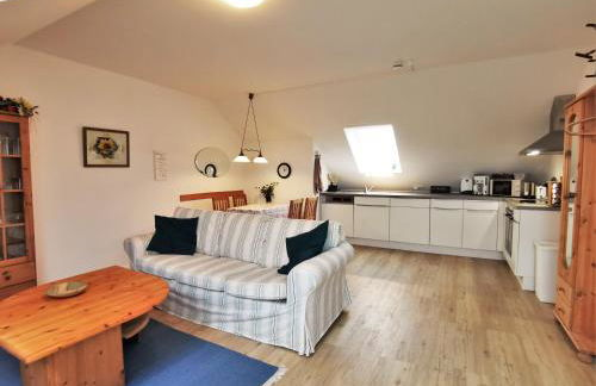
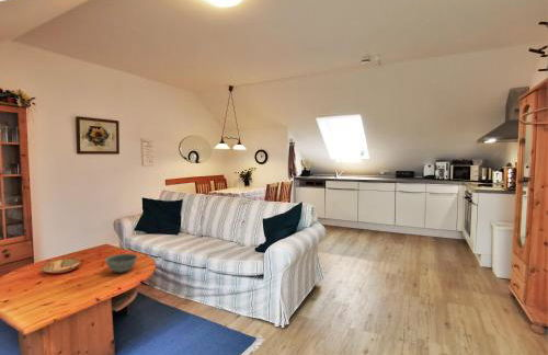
+ bowl (122, 264)
